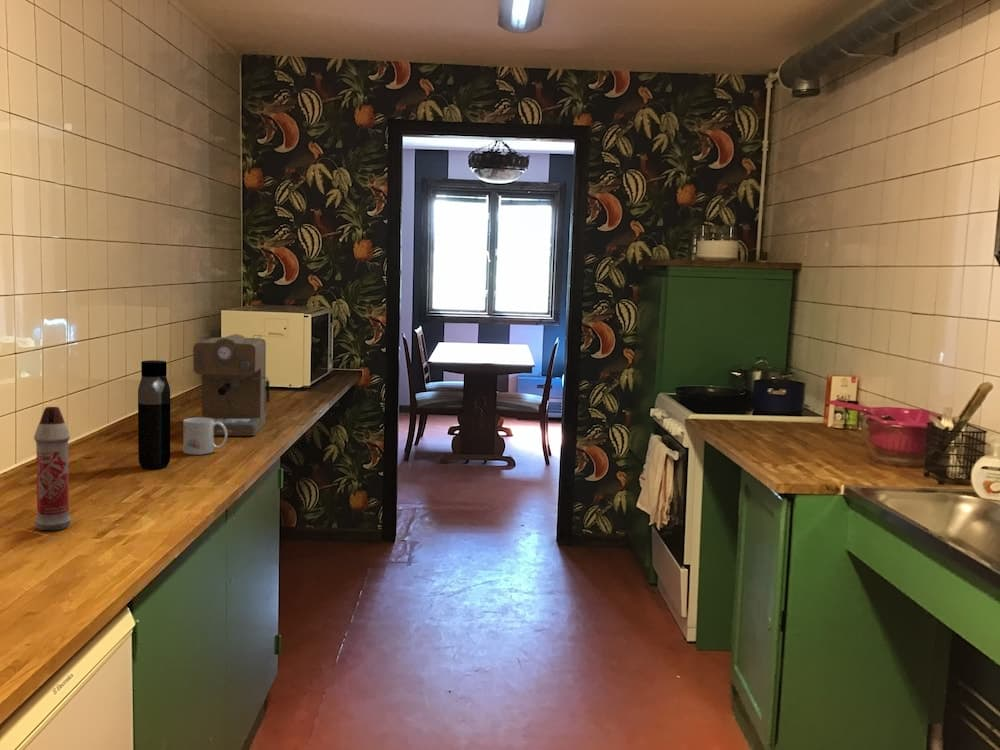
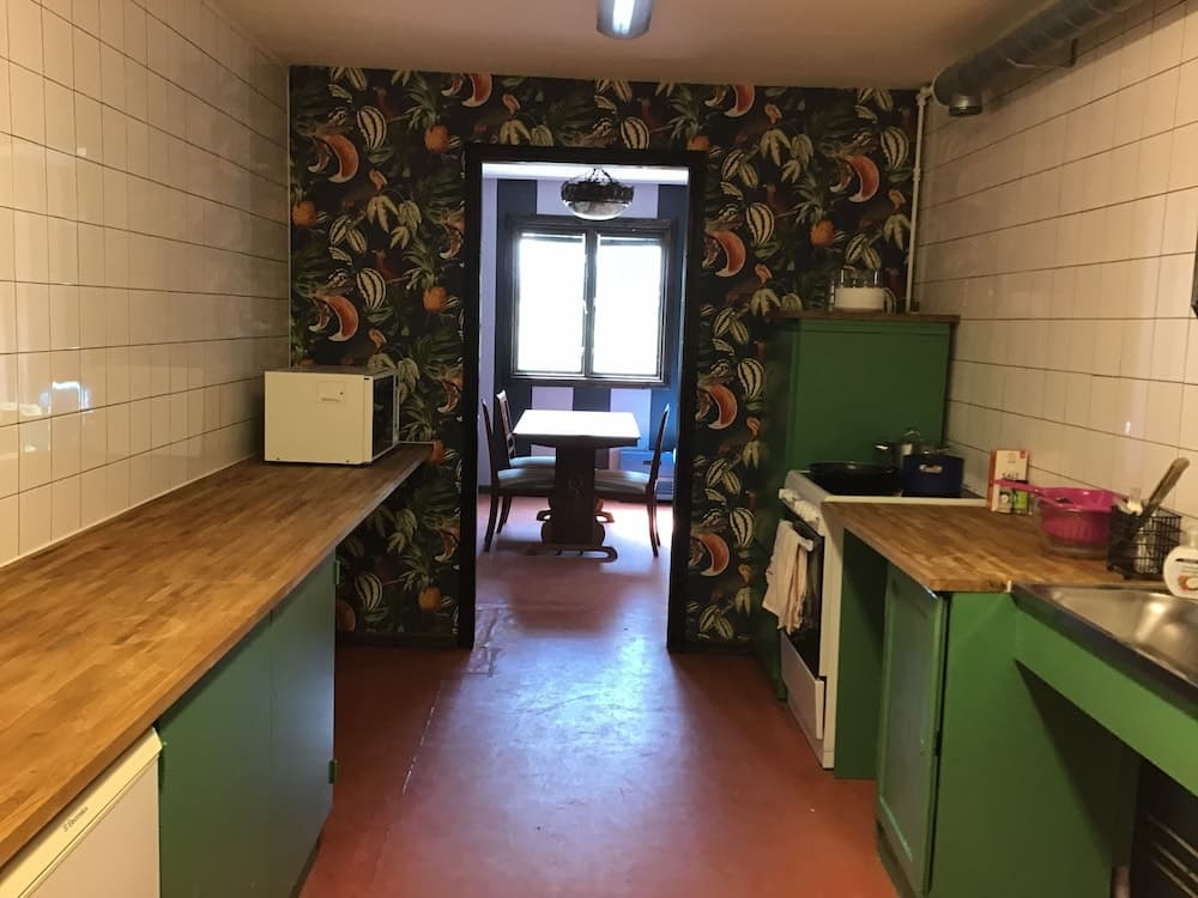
- water bottle (154, 414)
- coffee maker (235, 383)
- mug (205, 435)
- spray bottle (52, 467)
